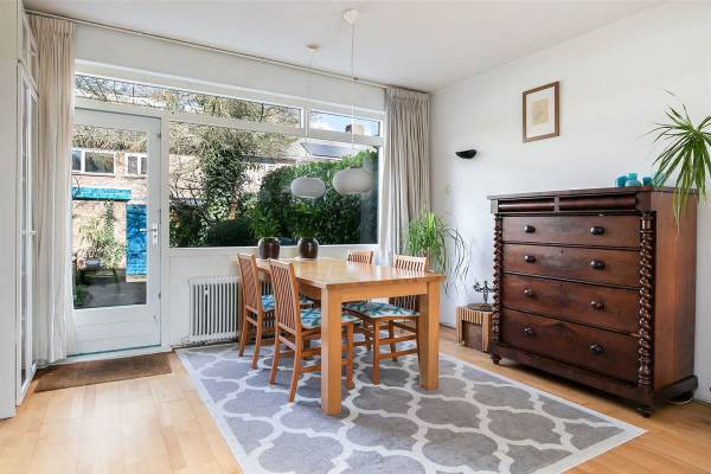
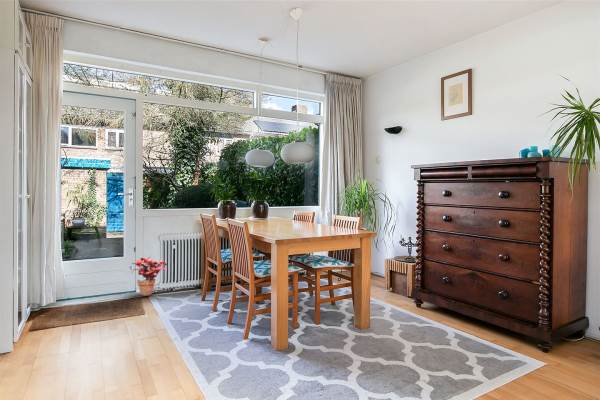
+ potted plant (149, 276)
